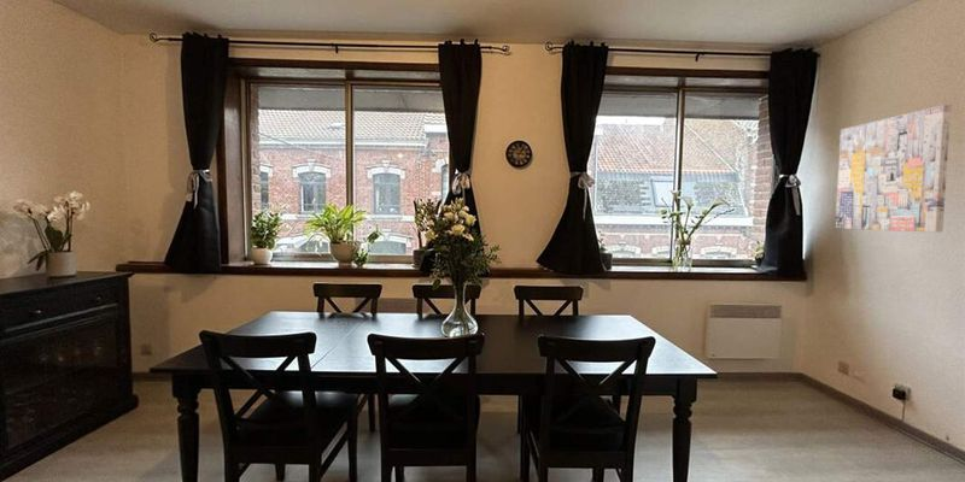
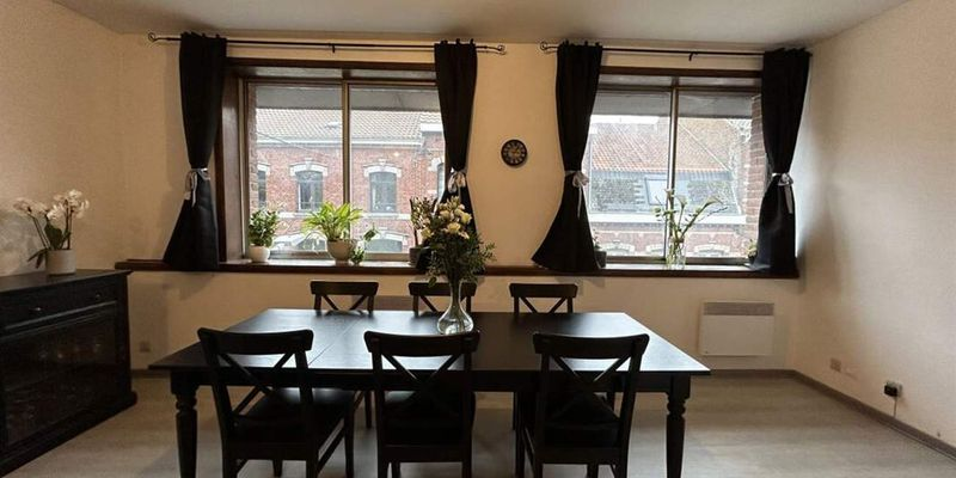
- wall art (885, 174)
